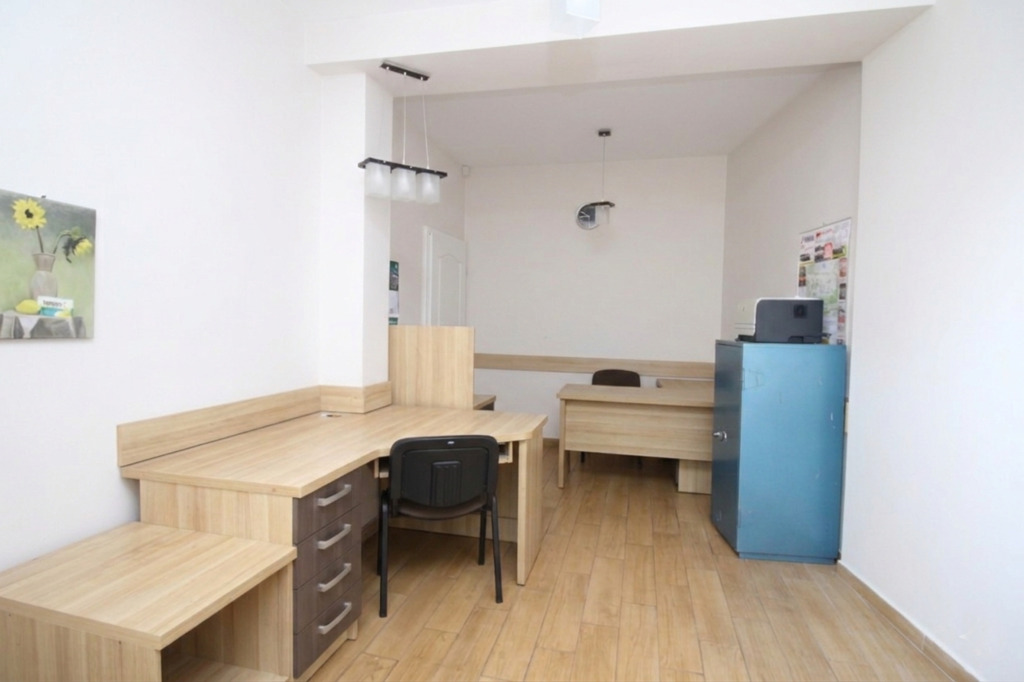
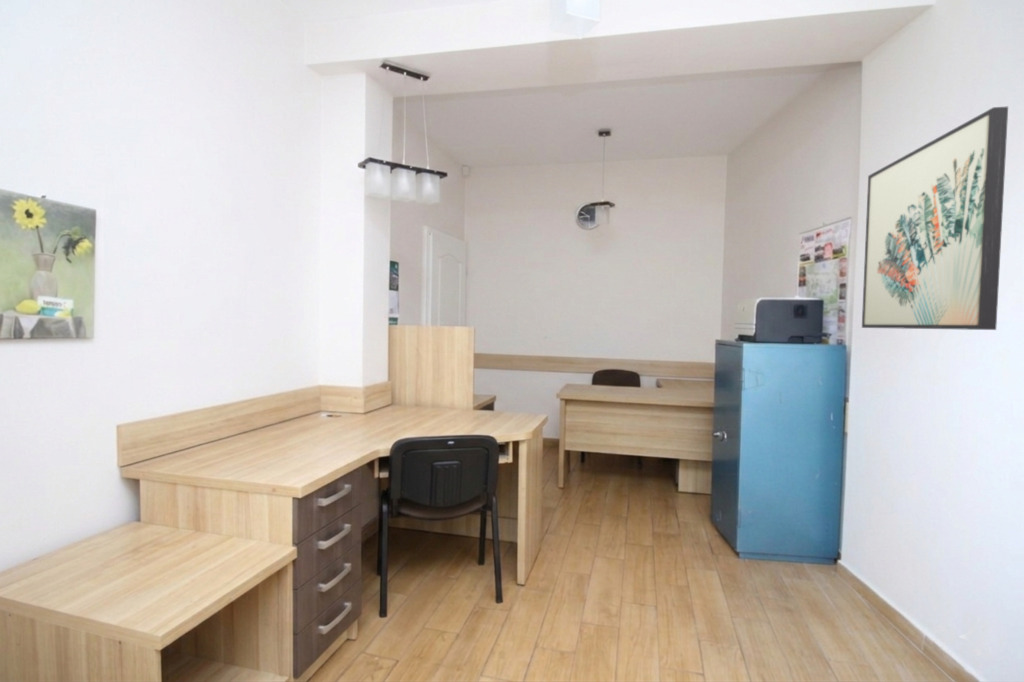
+ wall art (920, 238)
